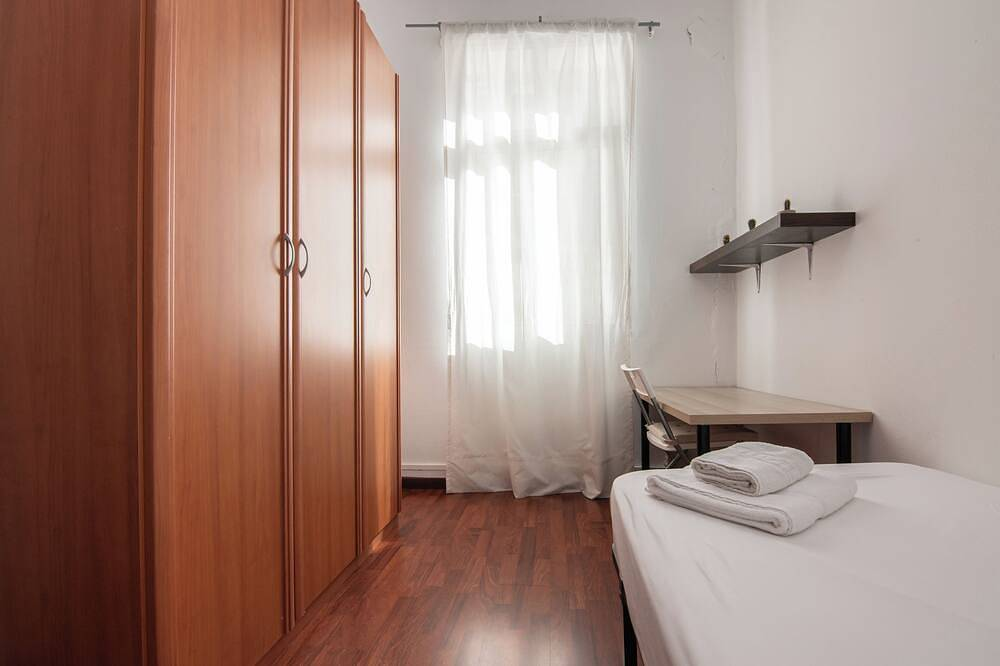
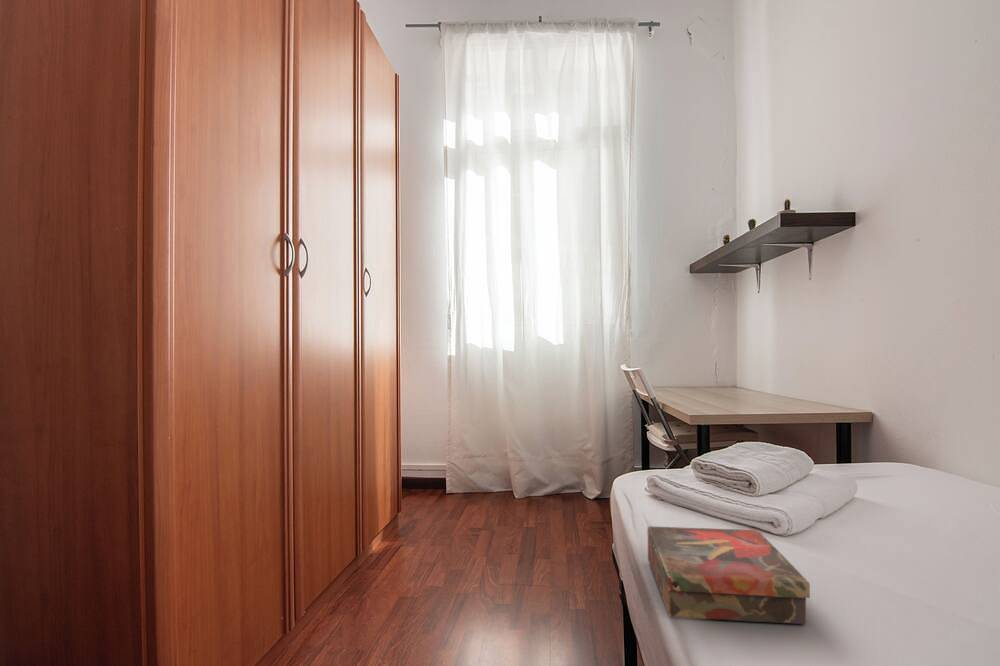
+ book (718, 569)
